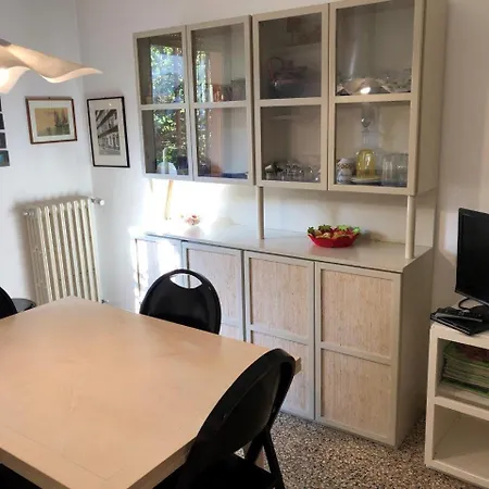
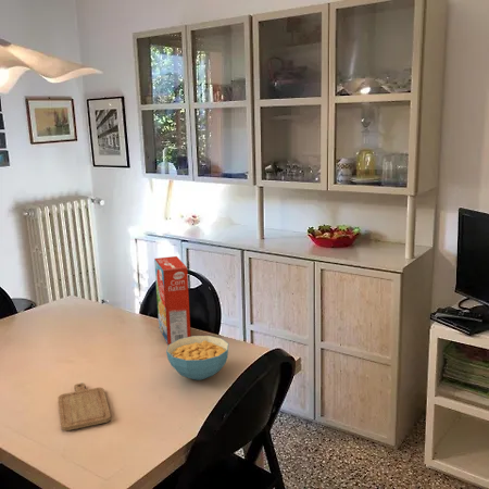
+ chopping board (83, 403)
+ cereal bowl (198, 361)
+ cereal box (172, 299)
